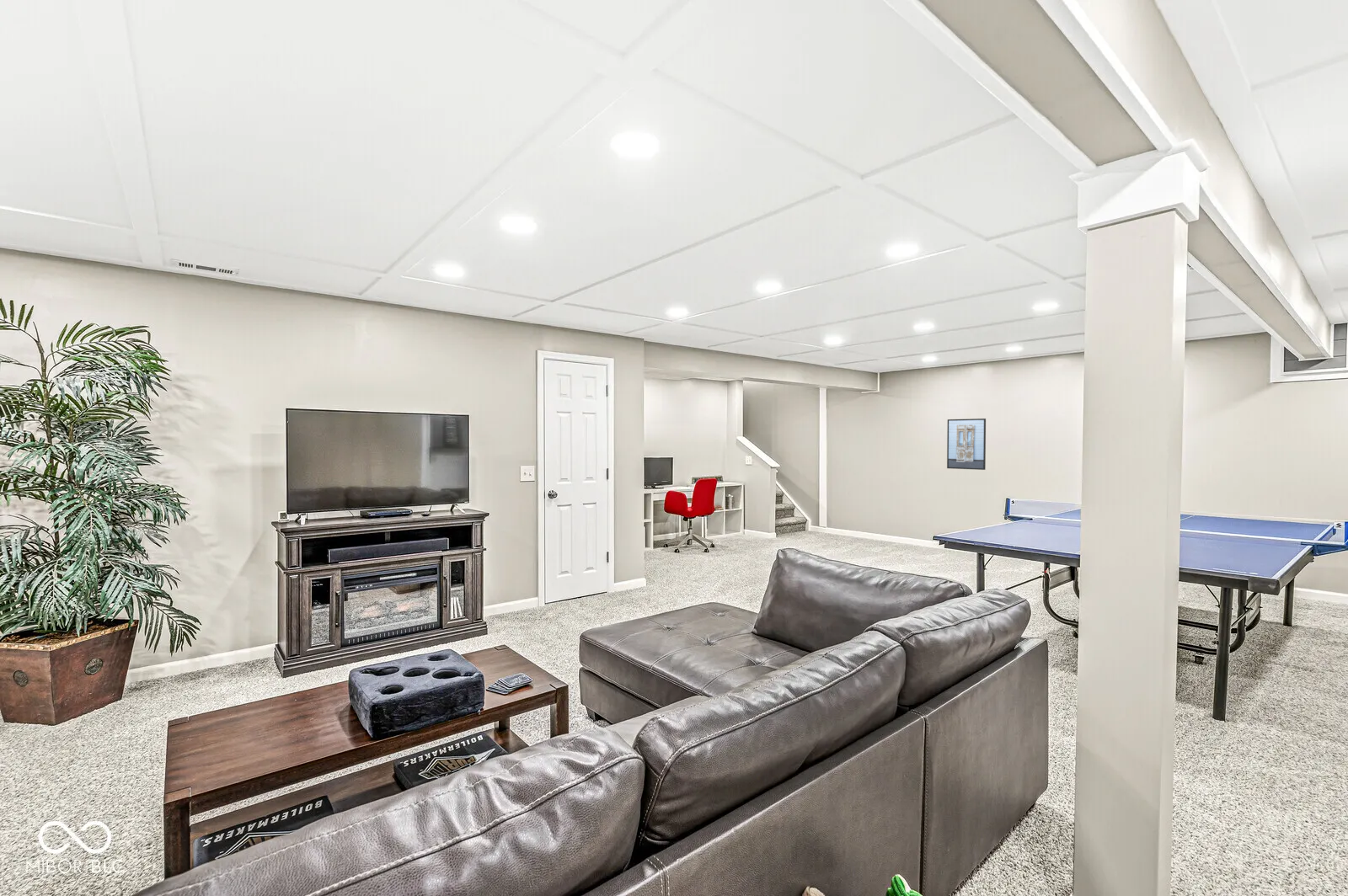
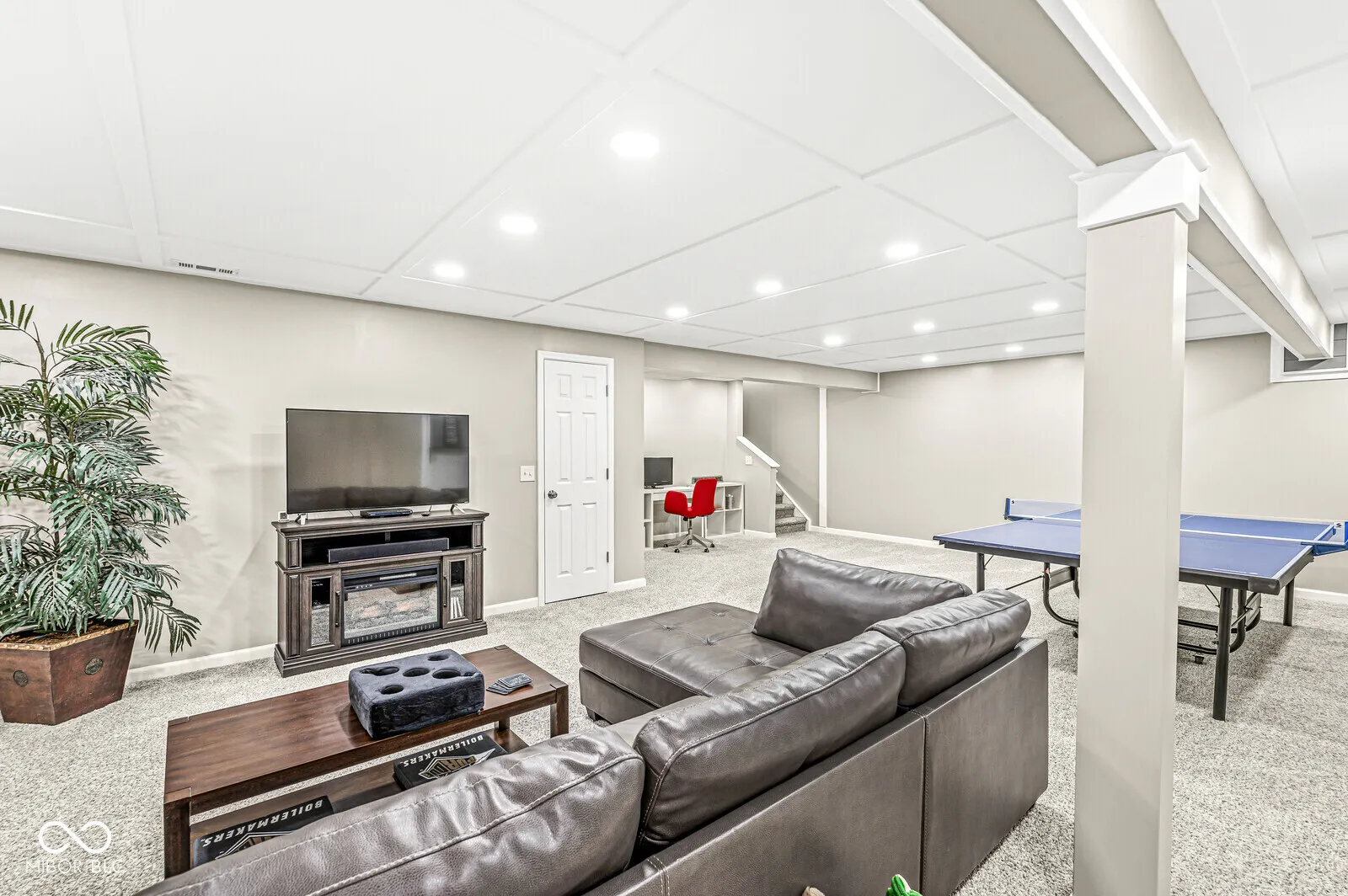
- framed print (966, 444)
